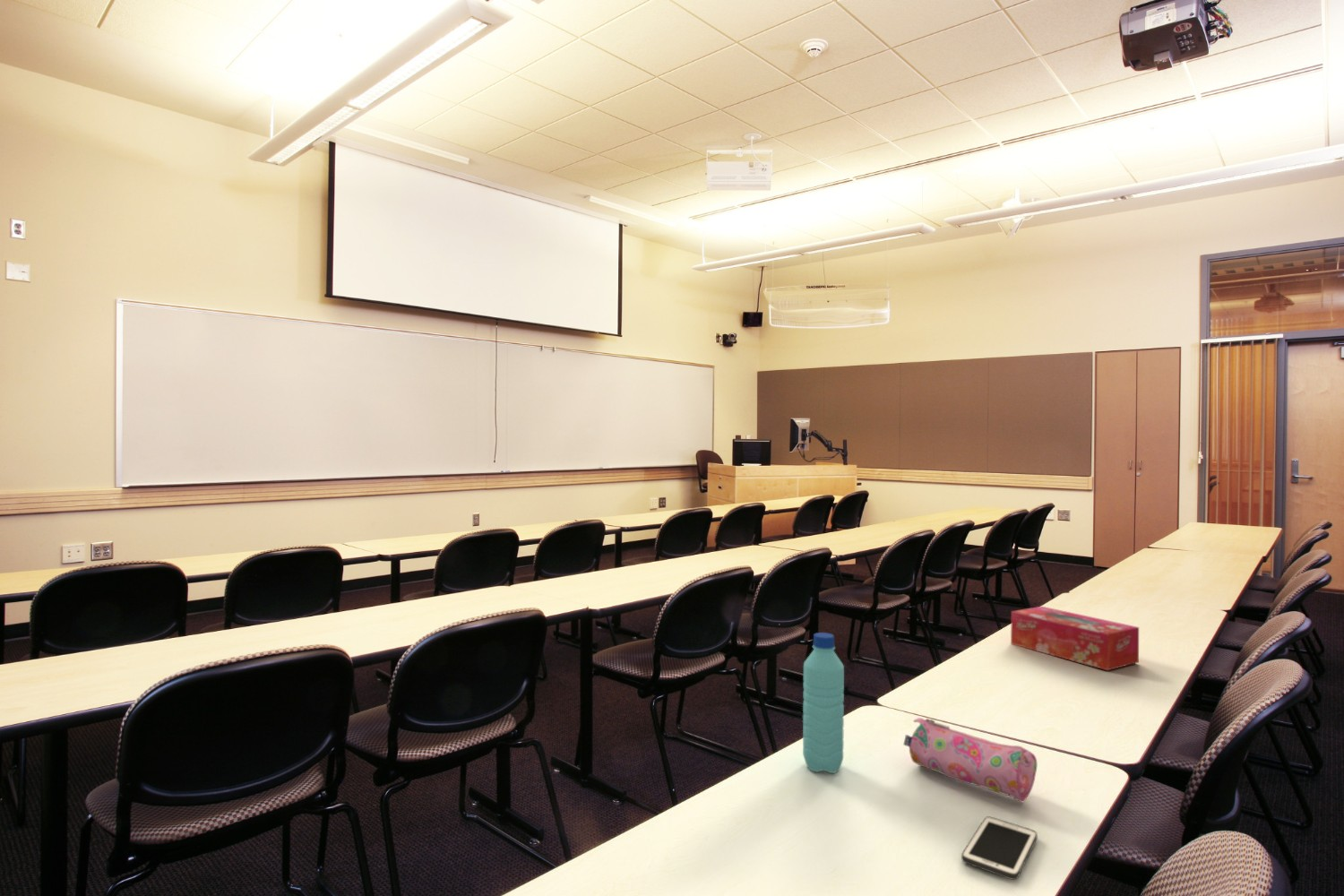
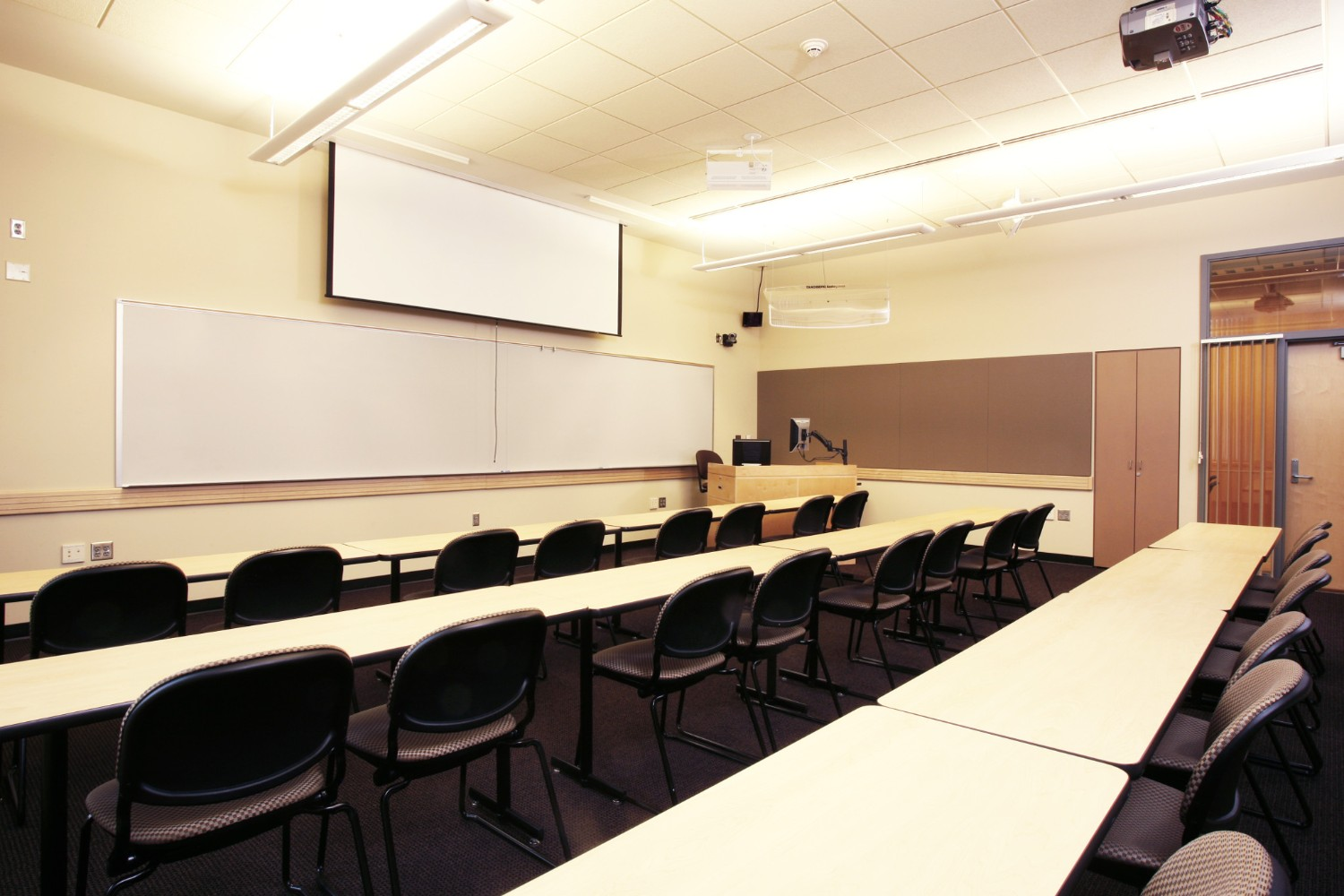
- cell phone (1000, 846)
- pencil case (969, 756)
- water bottle (823, 701)
- tissue box (1072, 635)
